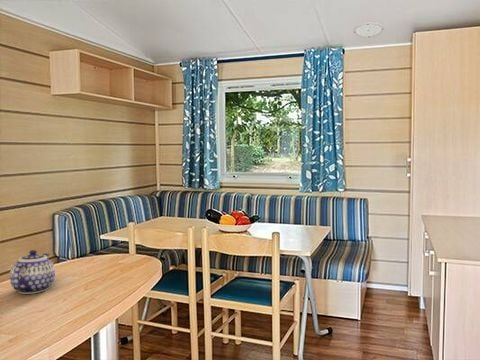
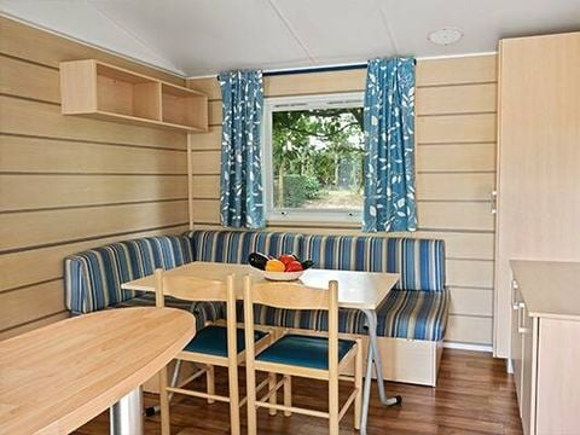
- teapot (32, 270)
